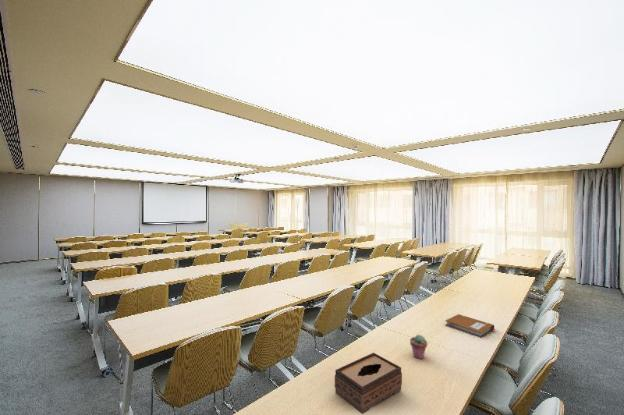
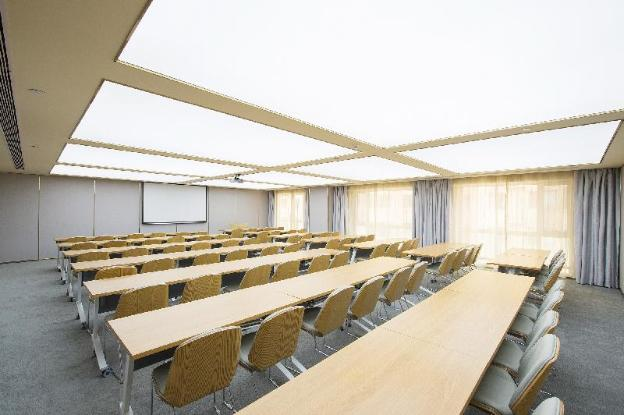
- notebook (470, 325)
- potted succulent (418, 345)
- tissue box (368, 380)
